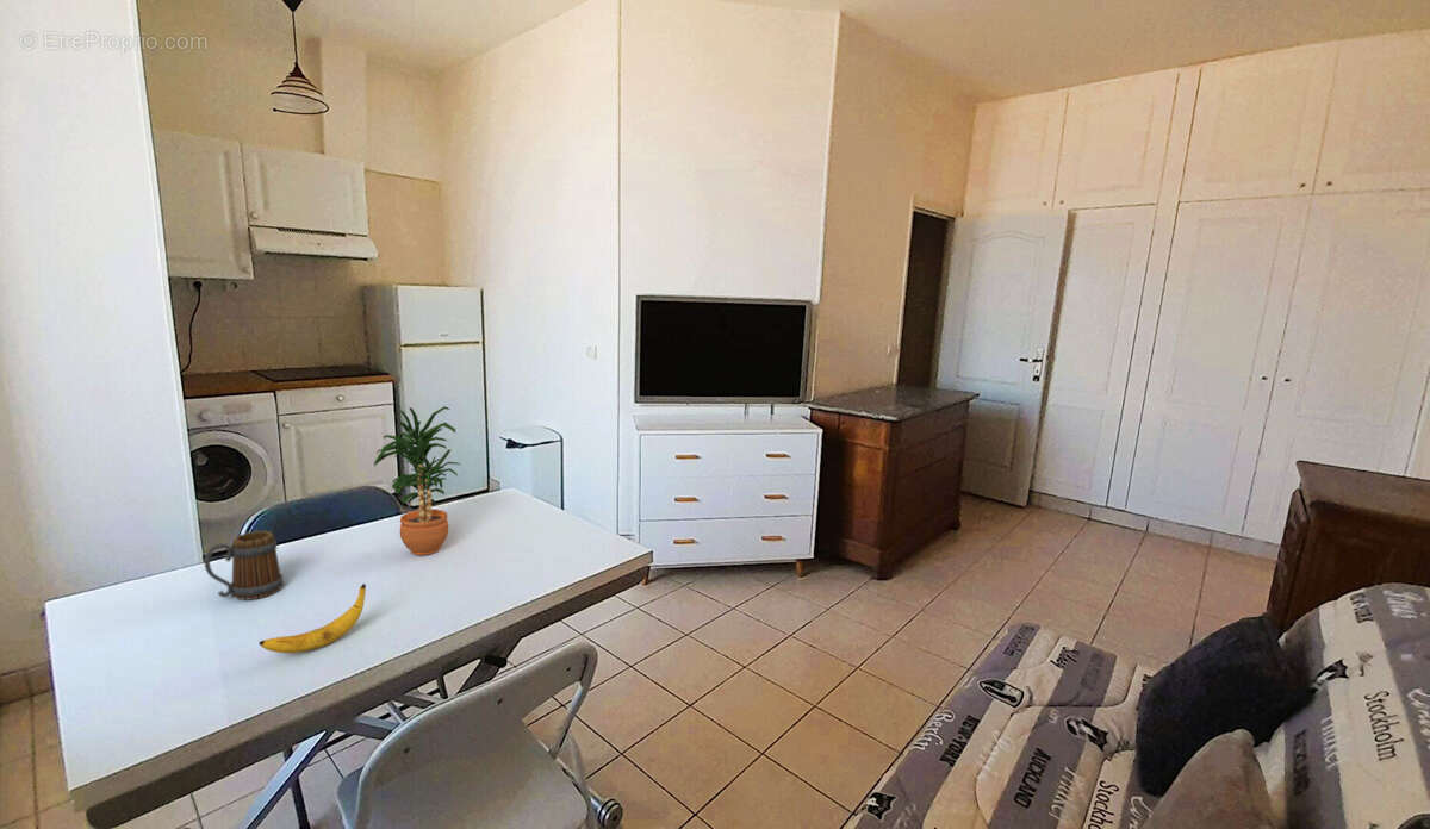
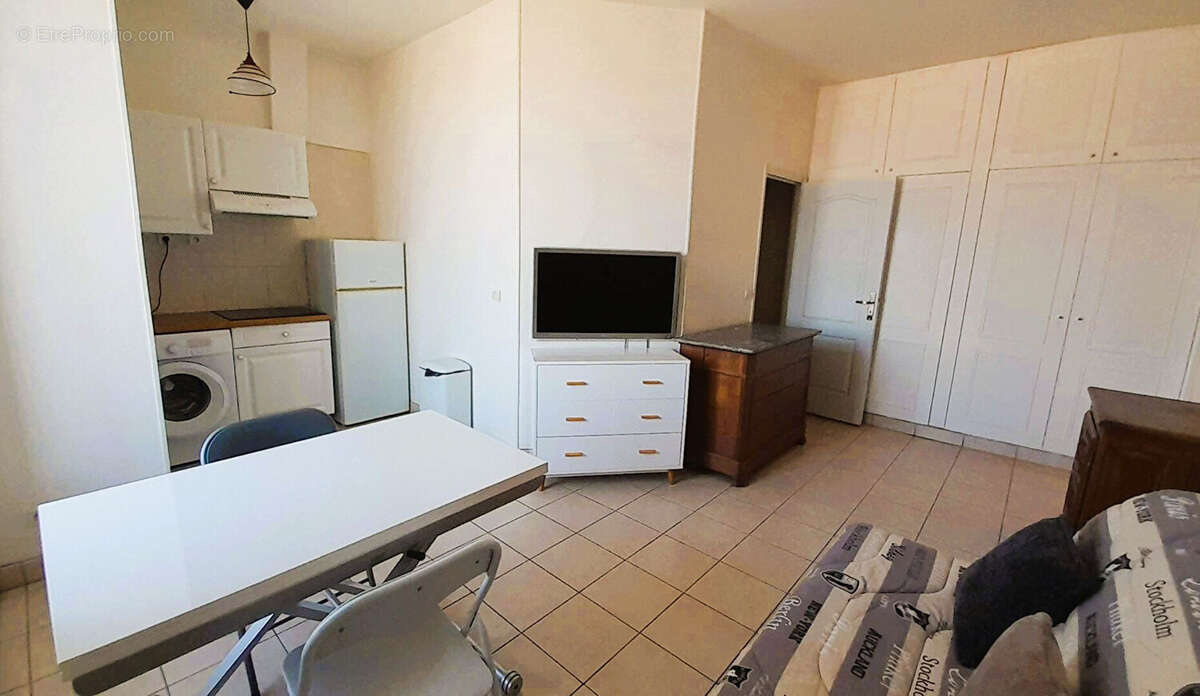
- potted plant (415, 479)
- banana (316, 629)
- mug (244, 566)
